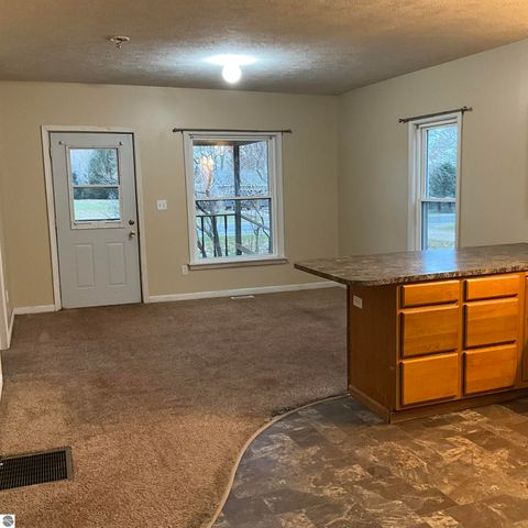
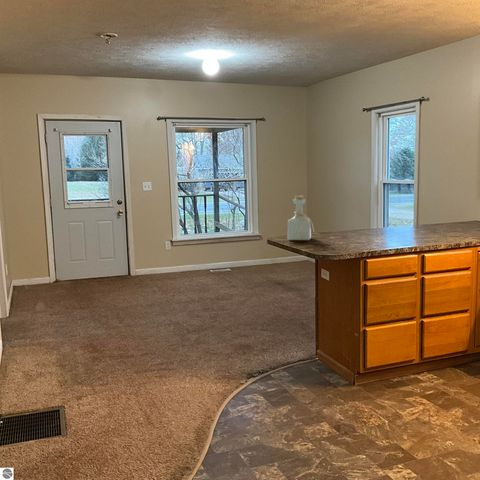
+ bottle (301, 217)
